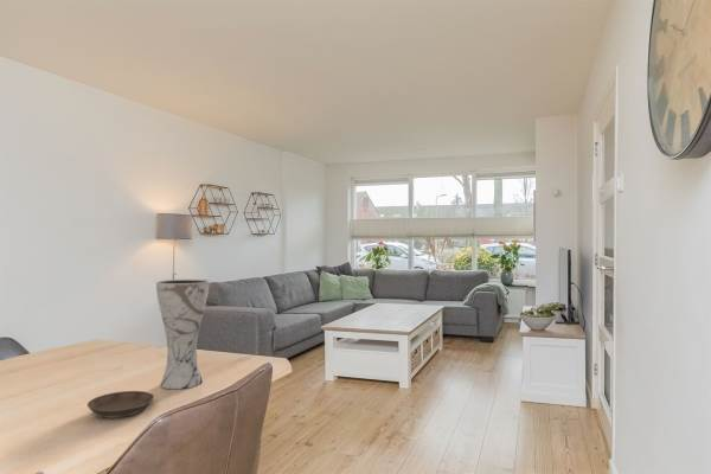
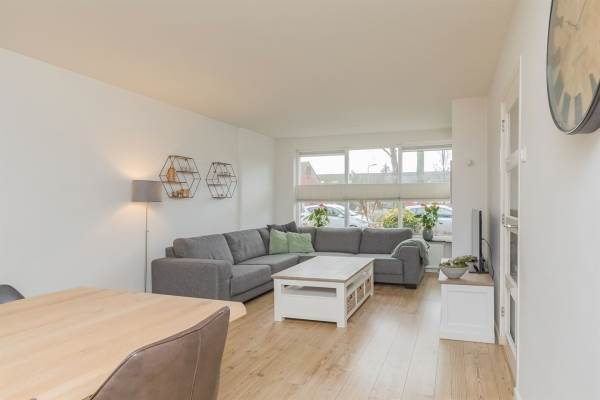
- vase (182, 332)
- saucer (121, 404)
